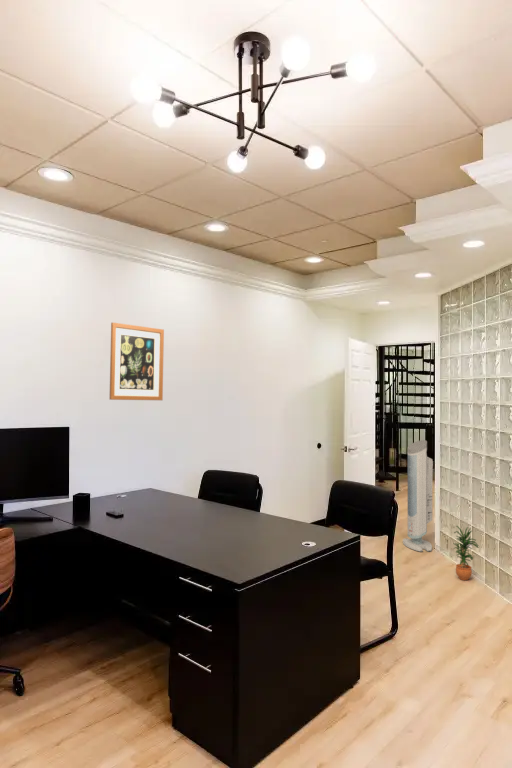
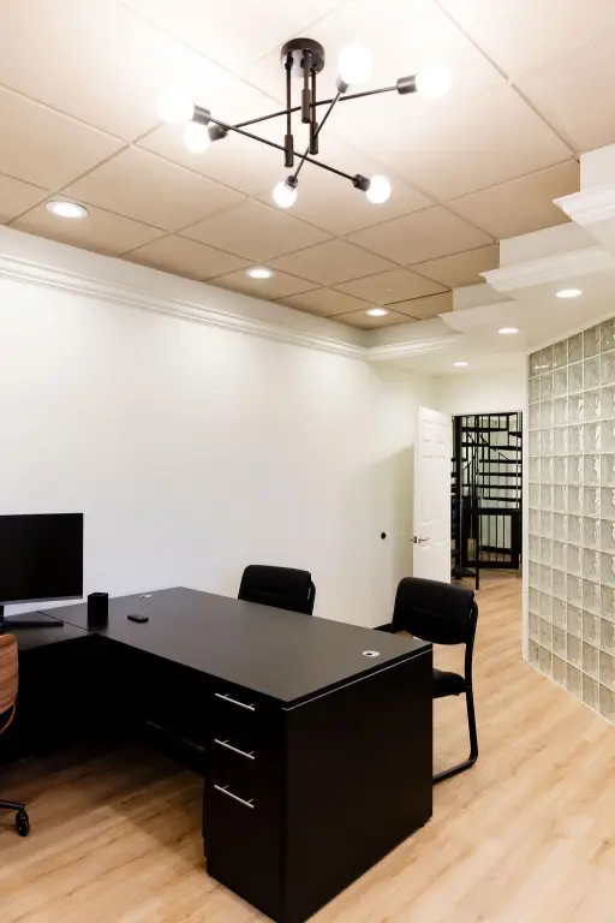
- wall art (137, 363)
- air purifier (417, 492)
- potted plant (465, 553)
